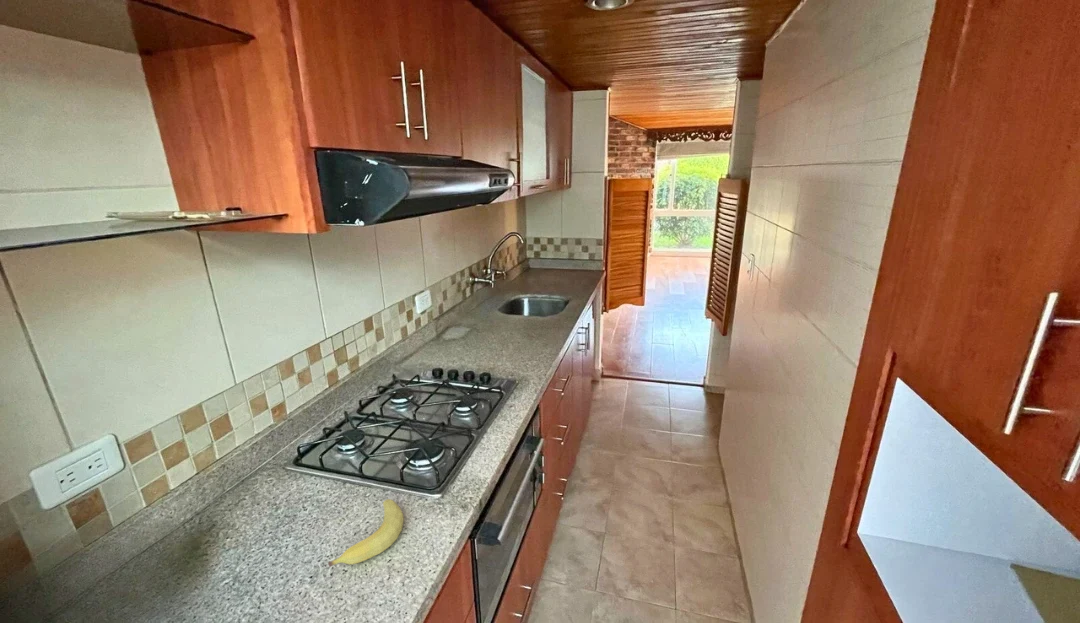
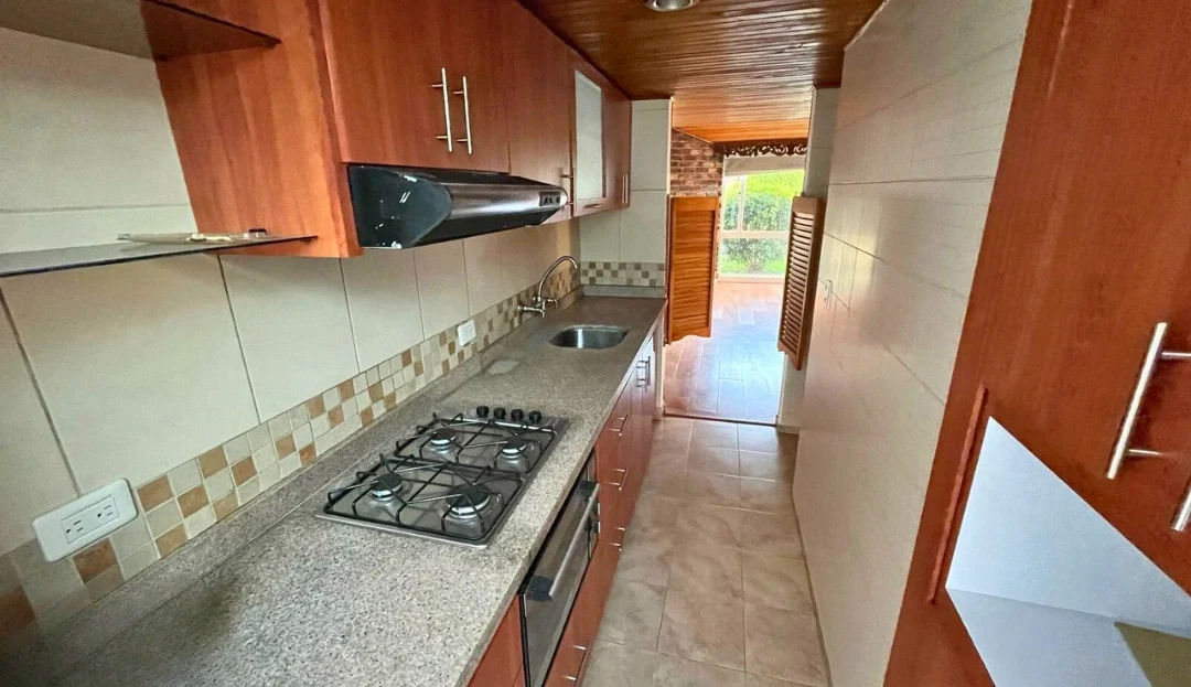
- fruit (374, 534)
